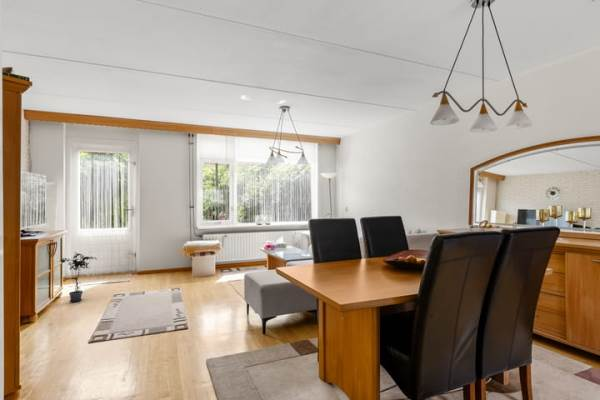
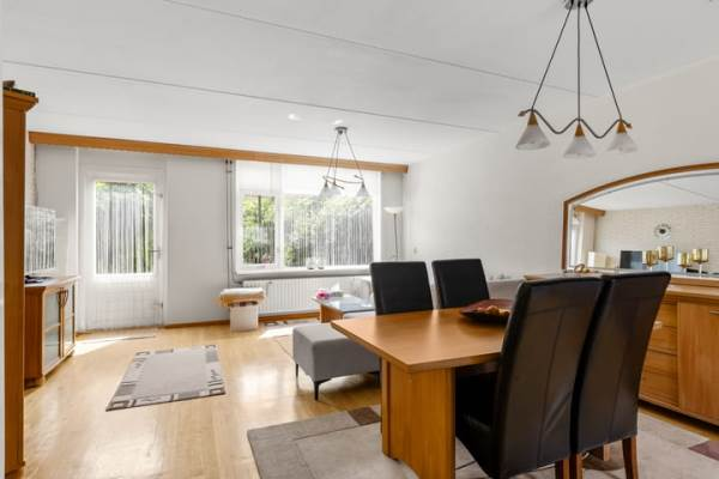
- potted plant (77, 276)
